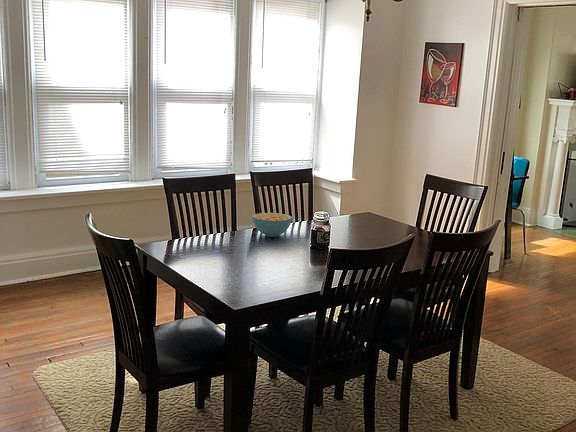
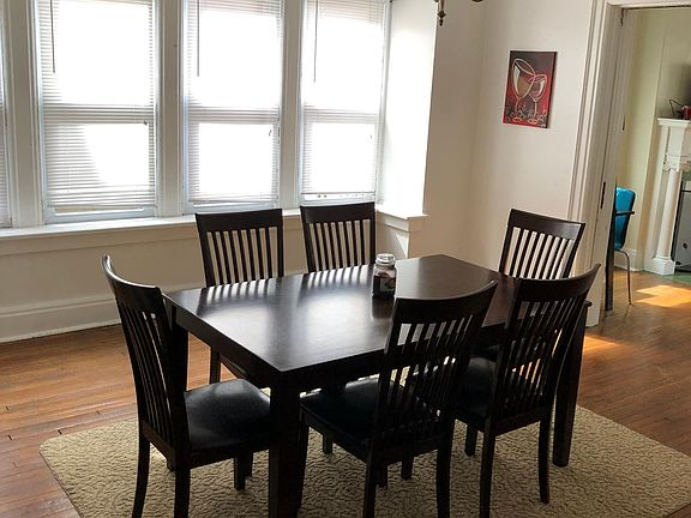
- cereal bowl (271, 226)
